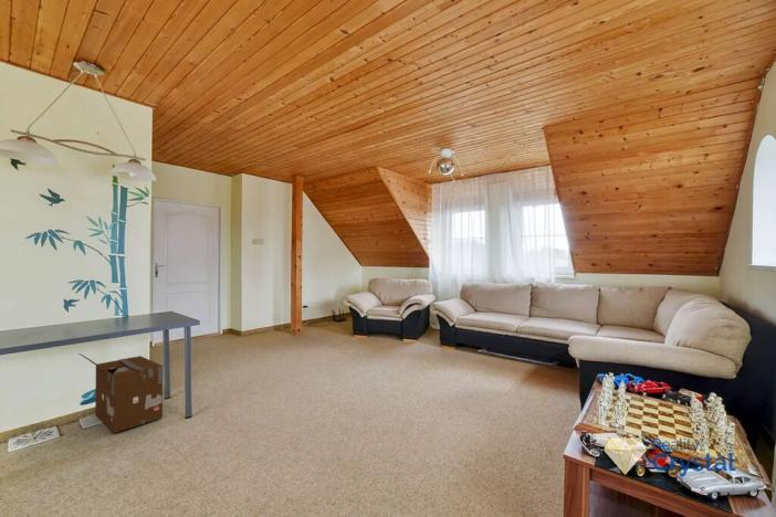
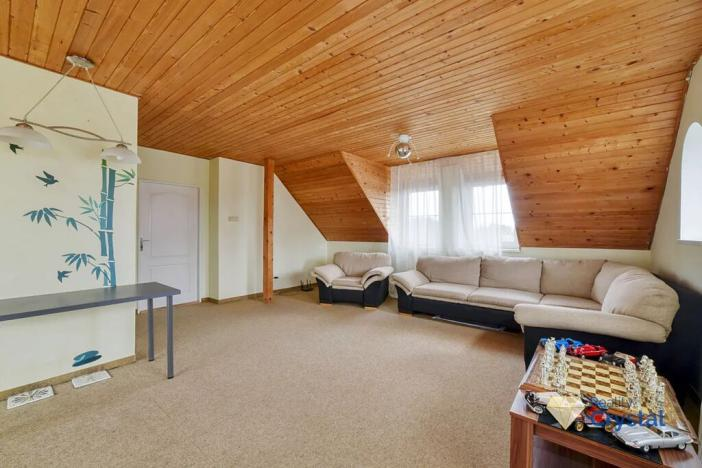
- cardboard box (120, 386)
